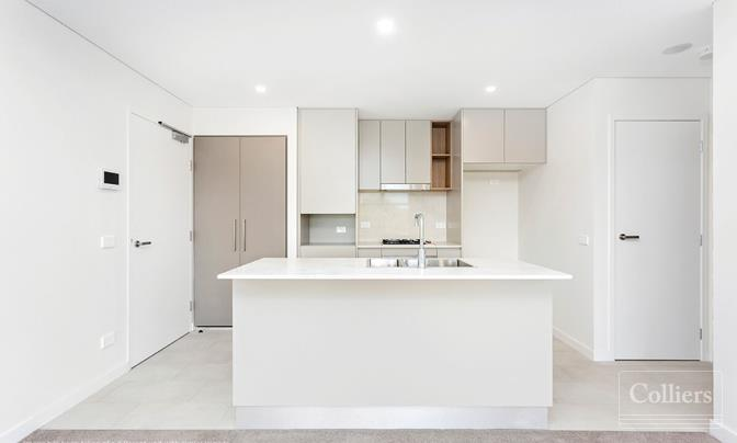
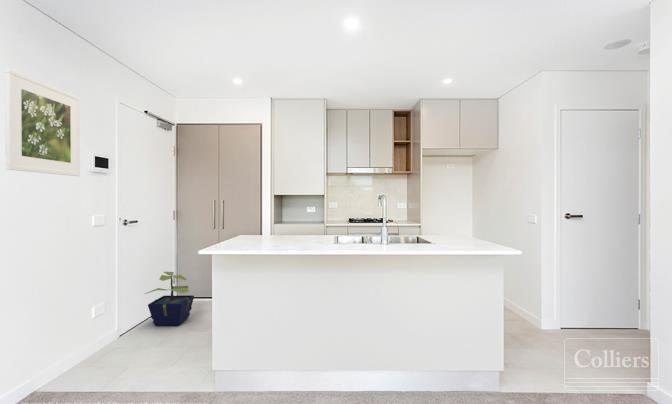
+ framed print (47, 128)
+ potted plant (172, 296)
